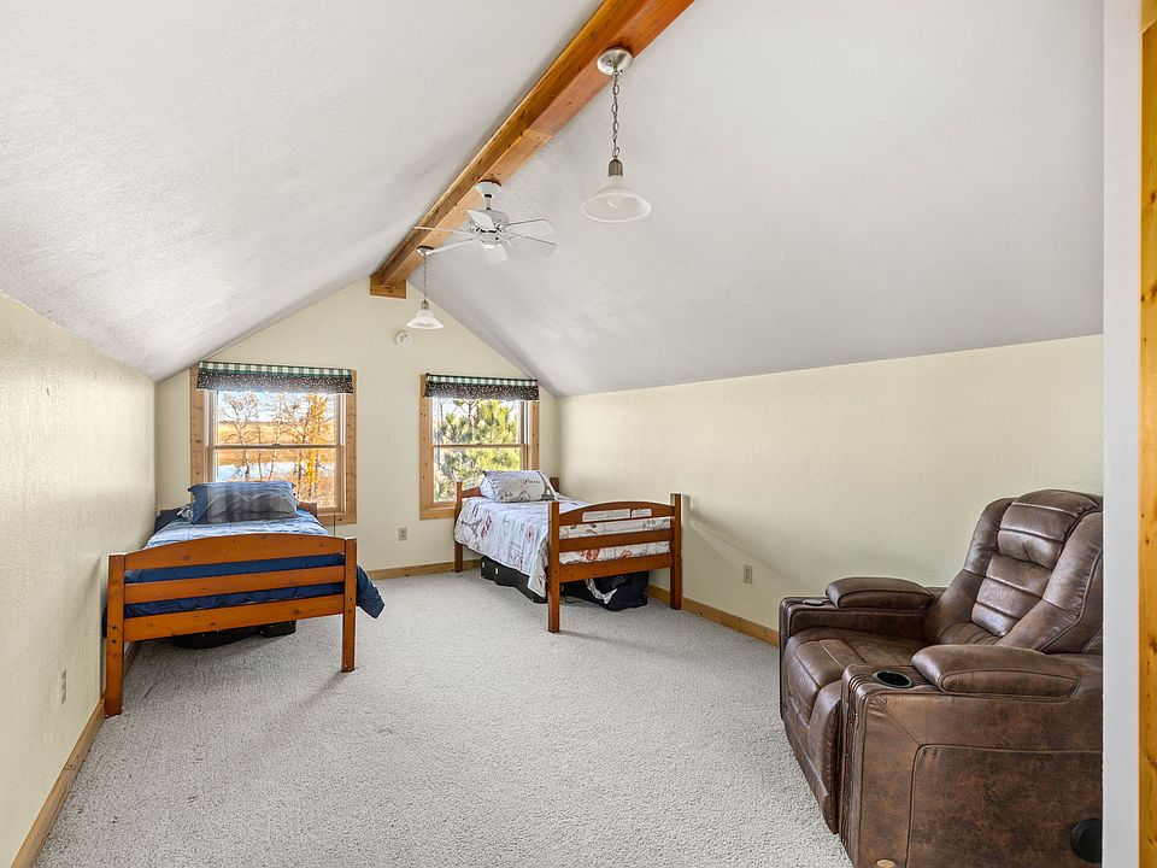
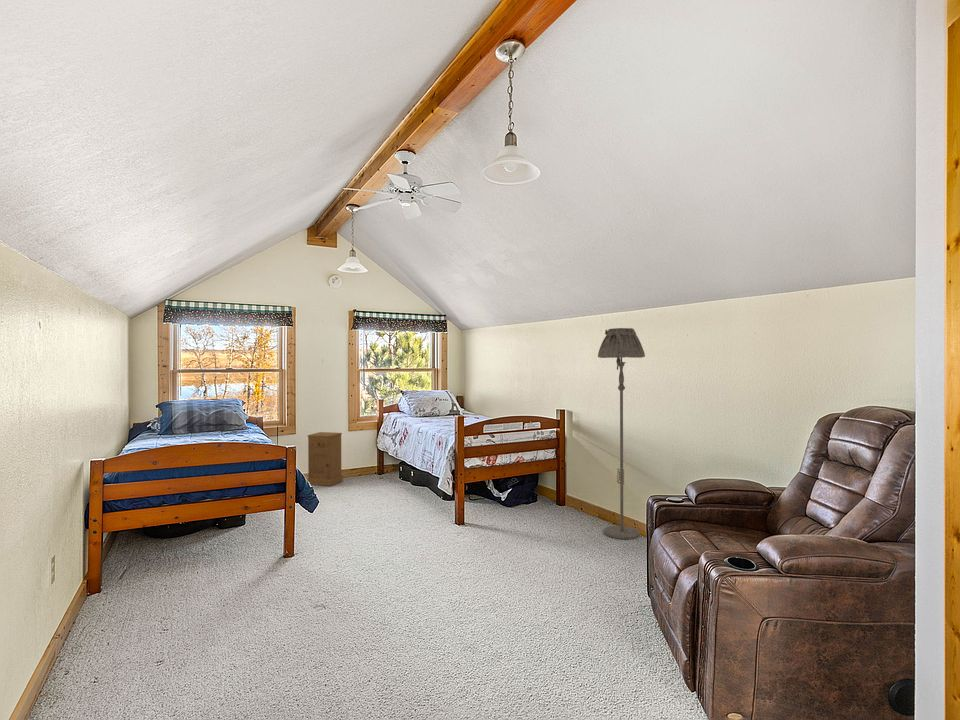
+ nightstand (324, 458)
+ floor lamp (621, 430)
